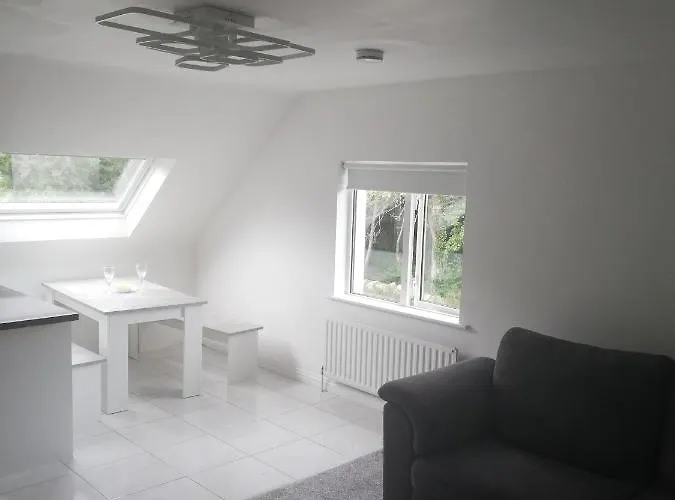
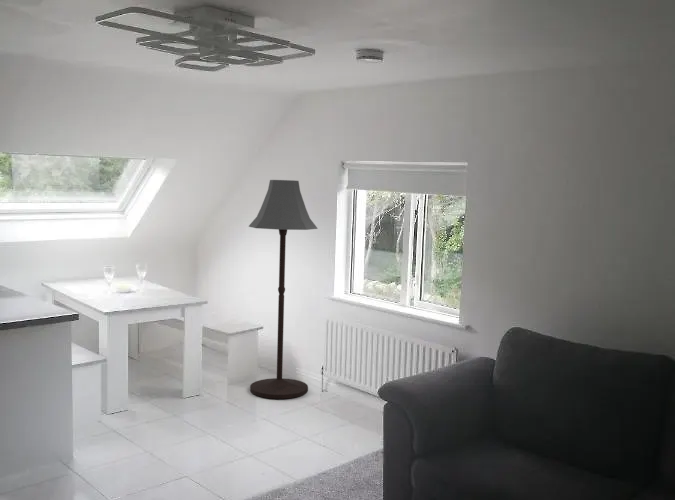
+ floor lamp (281, 286)
